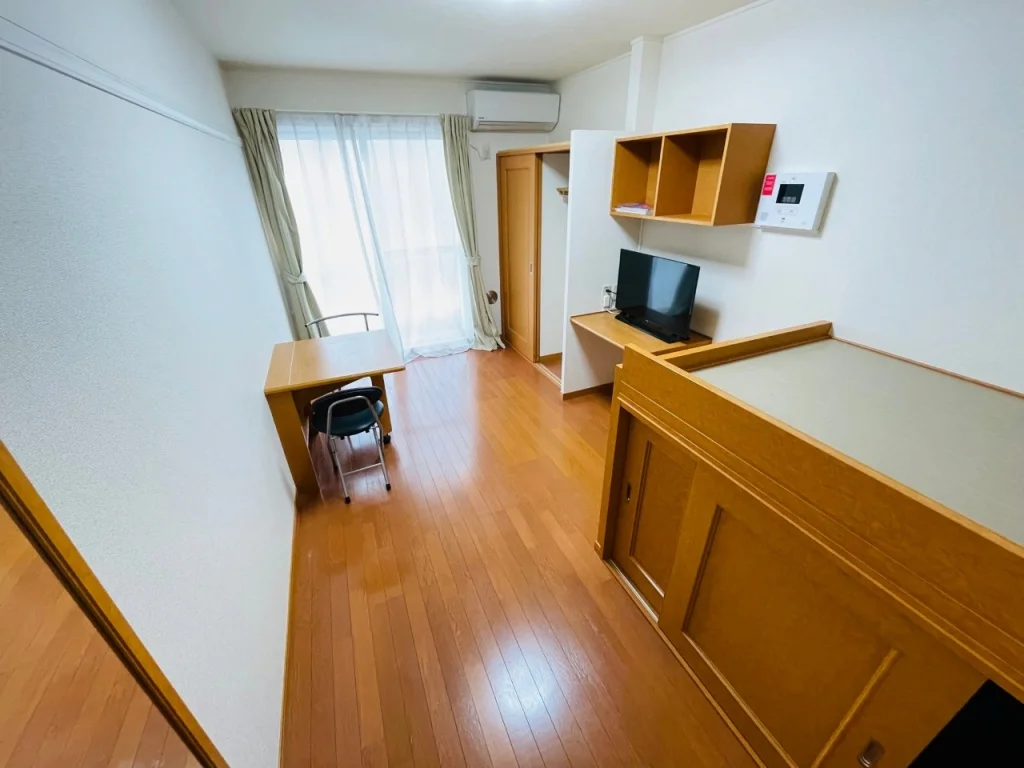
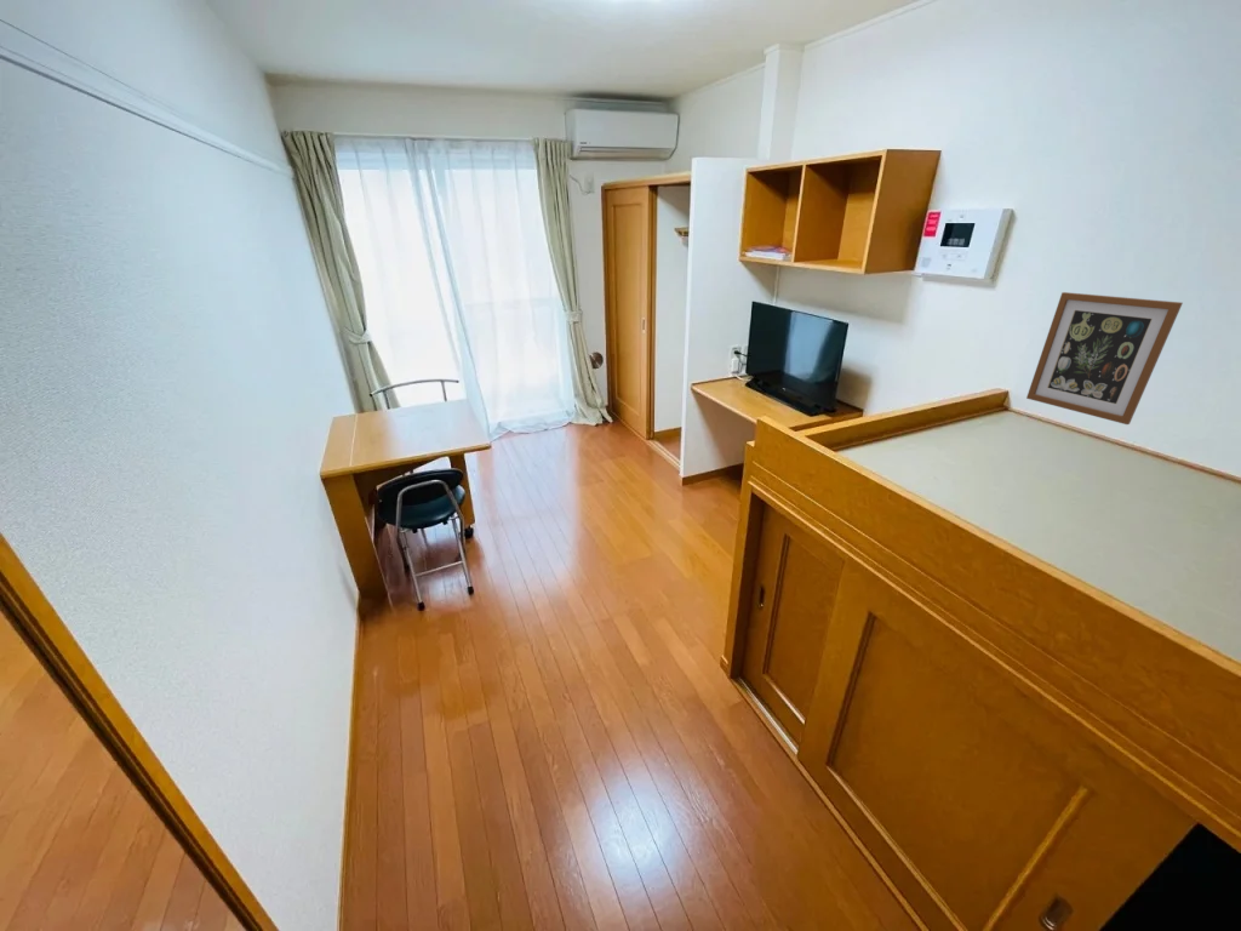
+ wall art (1094, 356)
